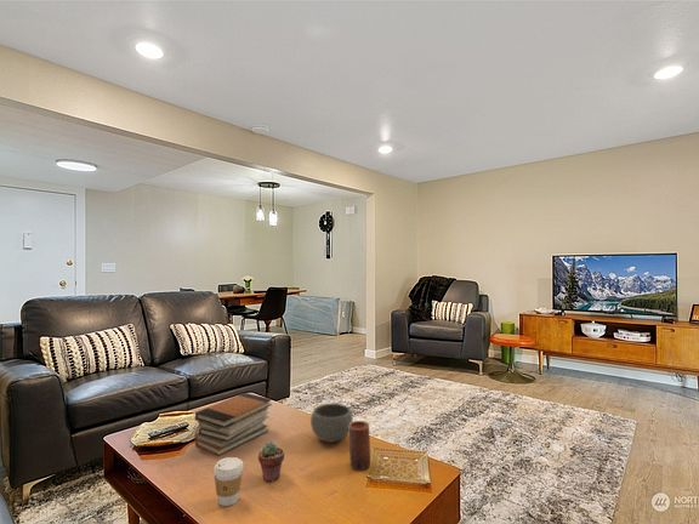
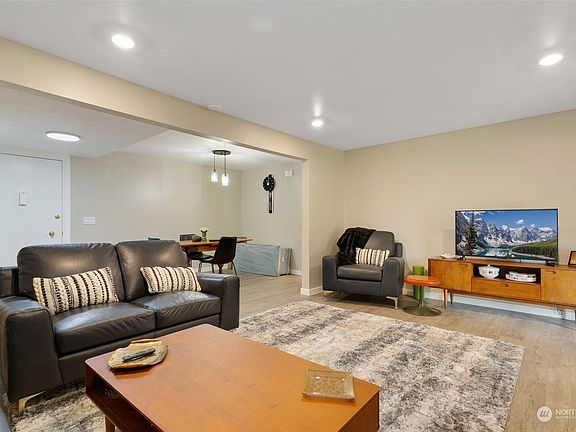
- potted succulent (271, 460)
- coffee cup (228, 480)
- bowl (331, 423)
- candle (359, 444)
- book stack (234, 421)
